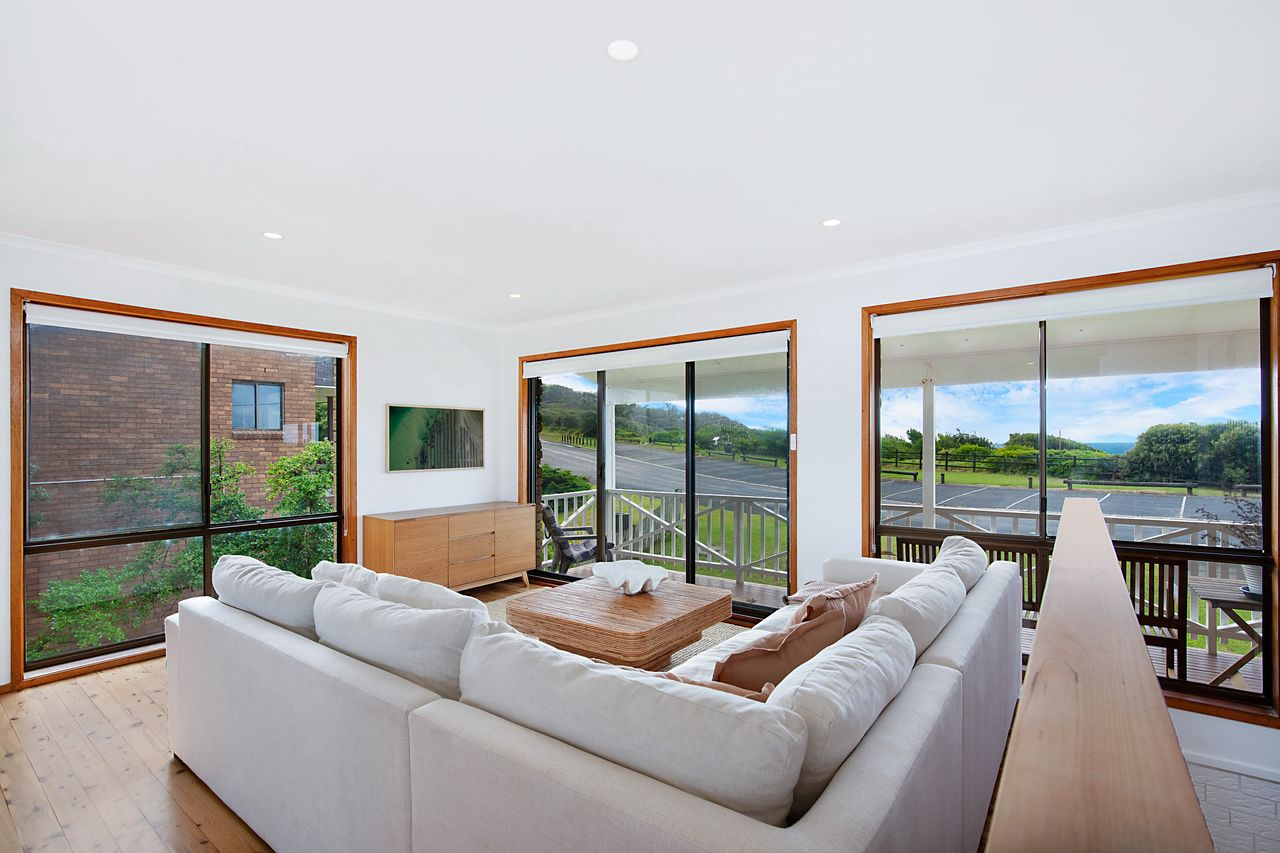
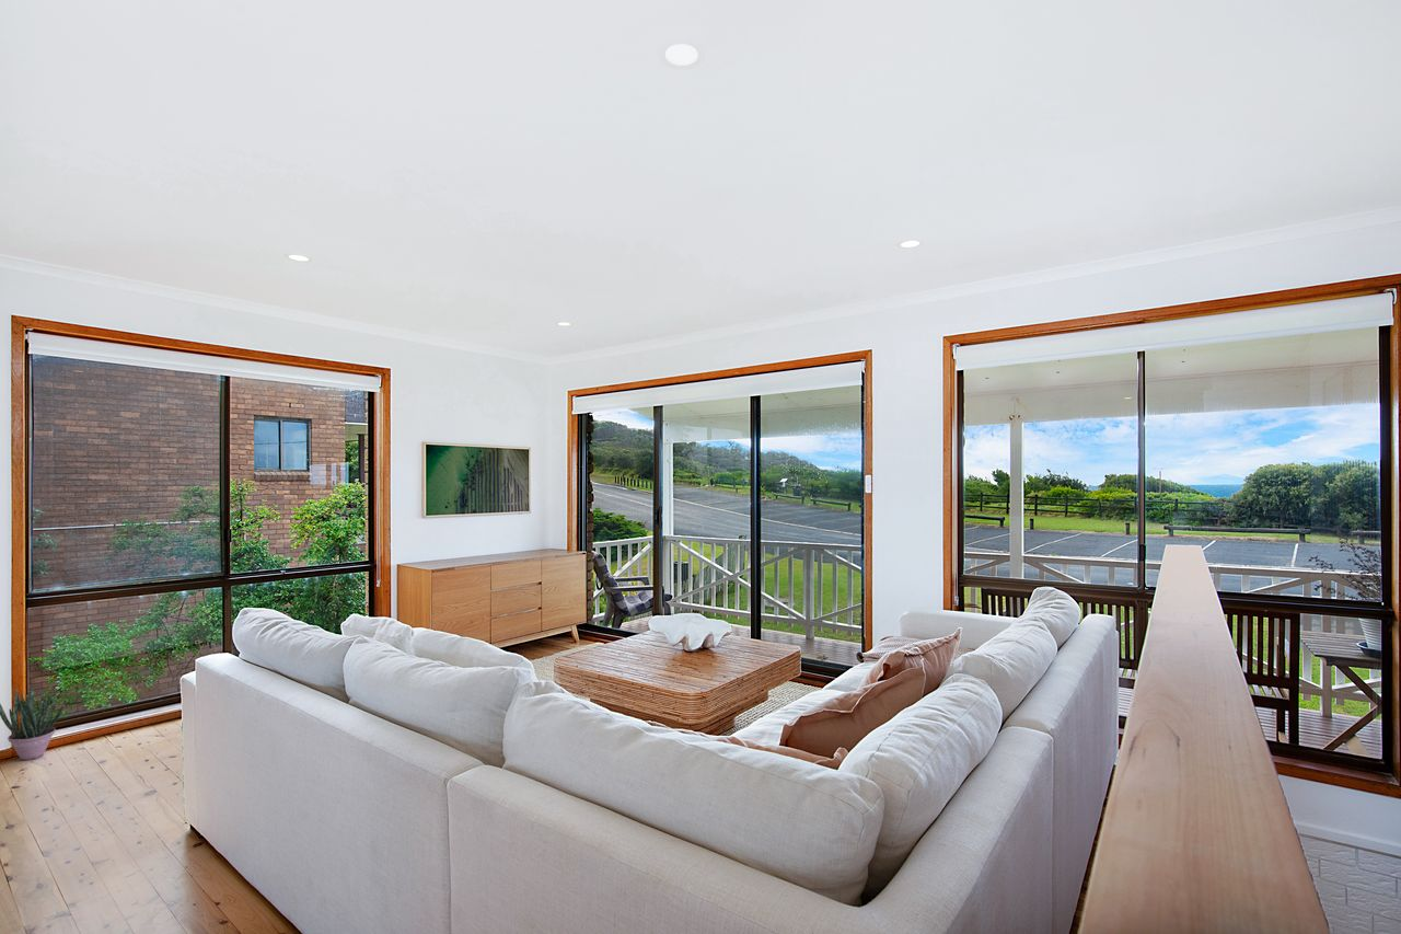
+ potted plant (30, 723)
